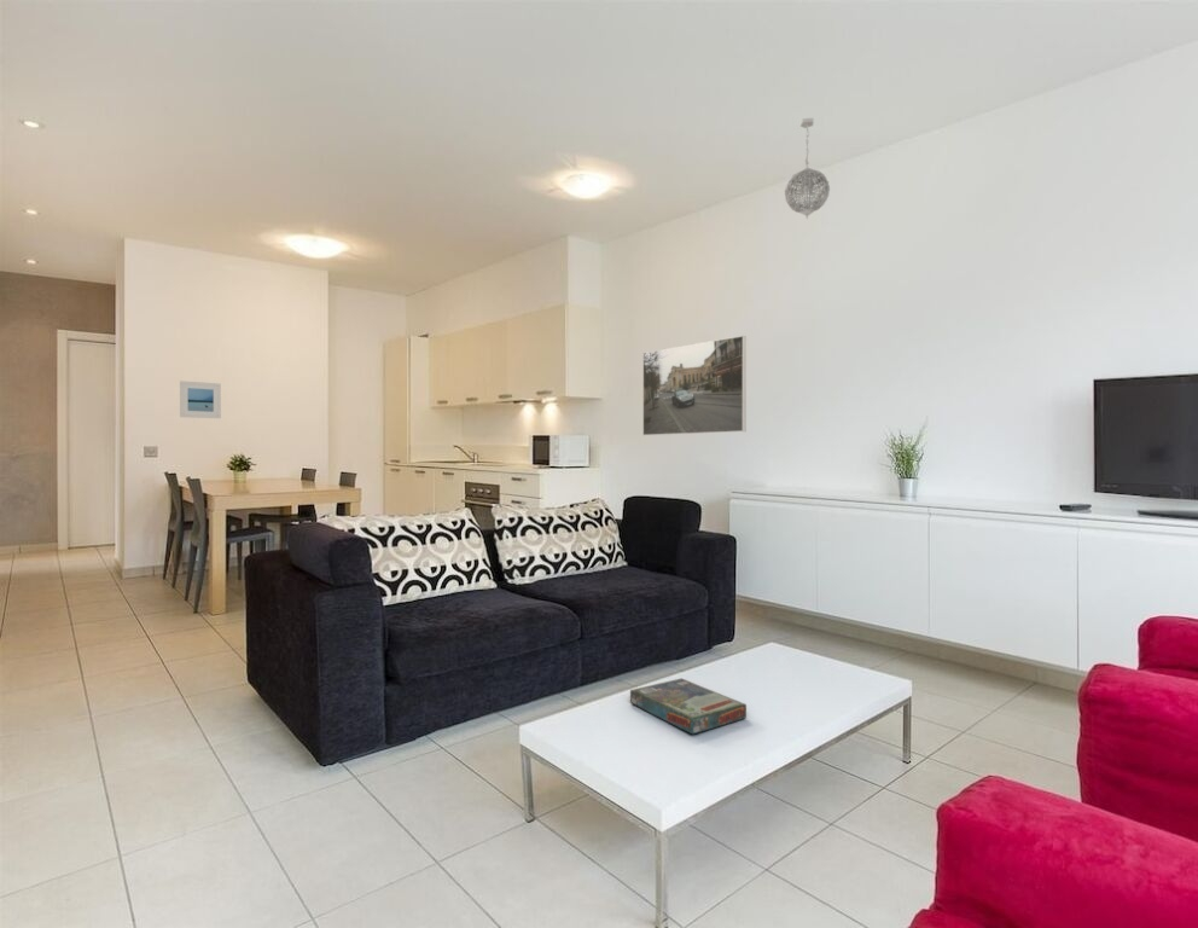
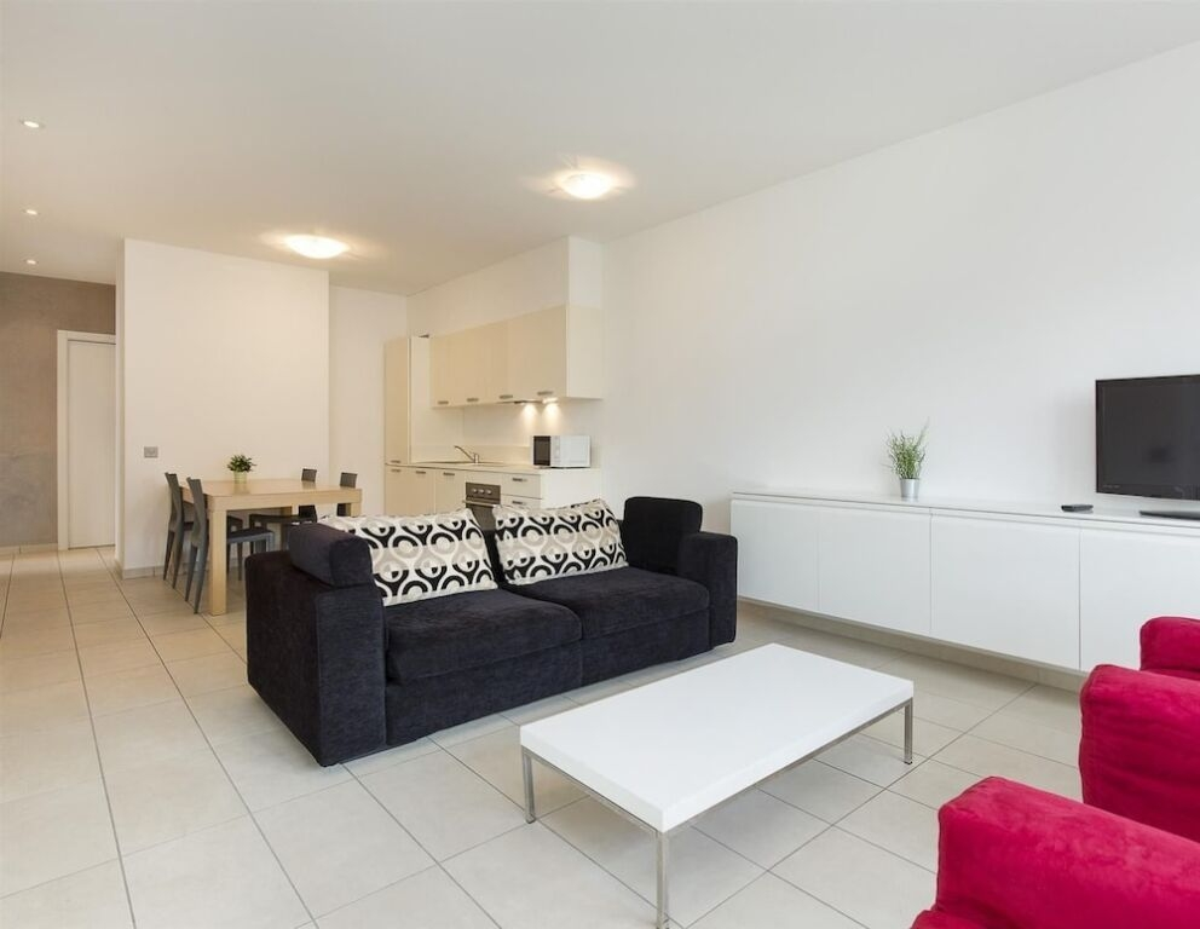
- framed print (200, 400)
- board game (686, 703)
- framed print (690, 389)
- pendant light (807, 169)
